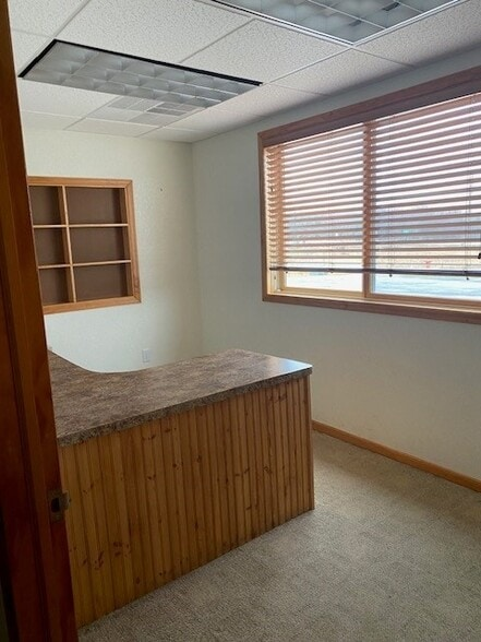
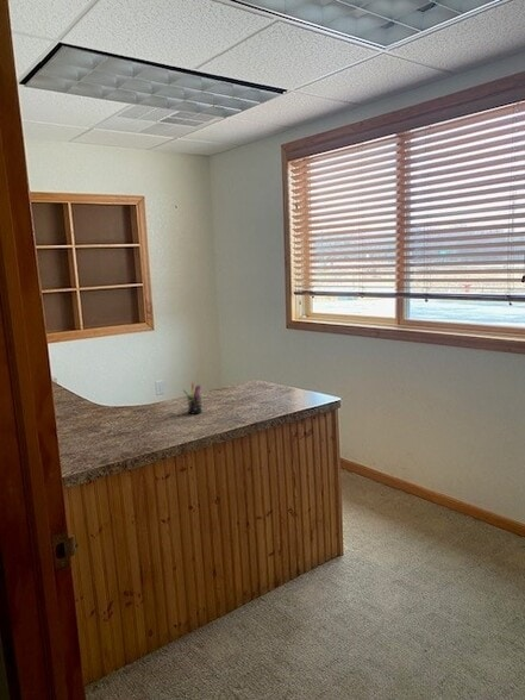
+ pen holder (192, 398)
